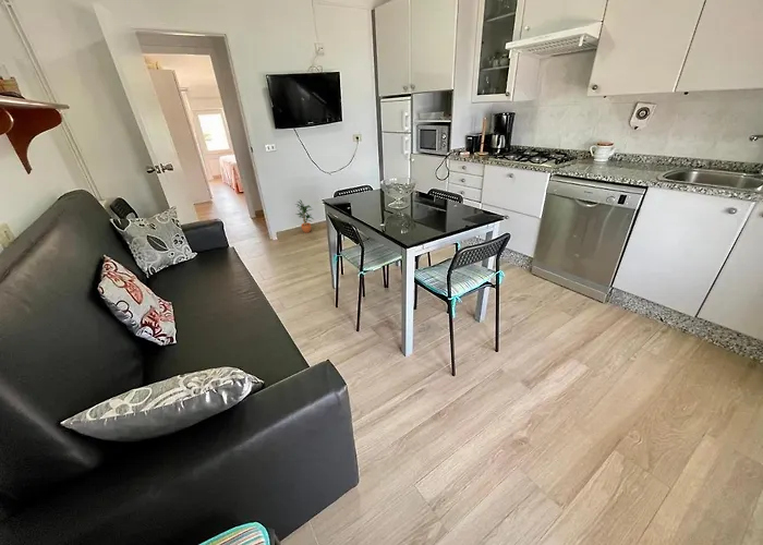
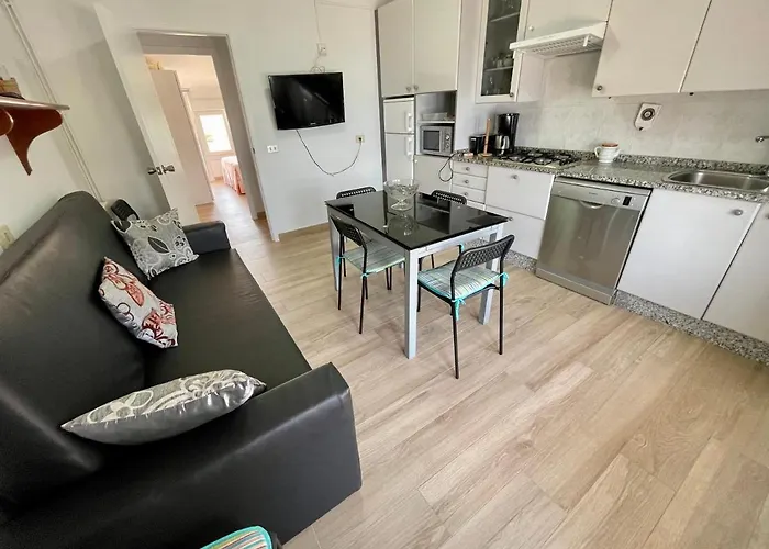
- potted plant (304, 215)
